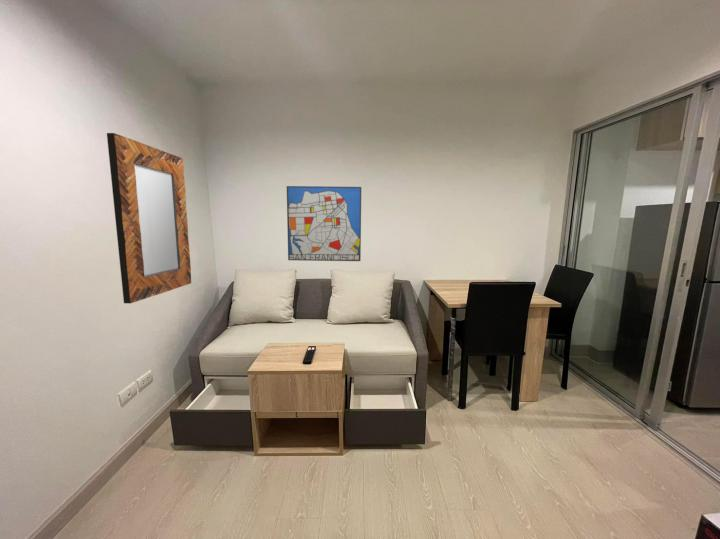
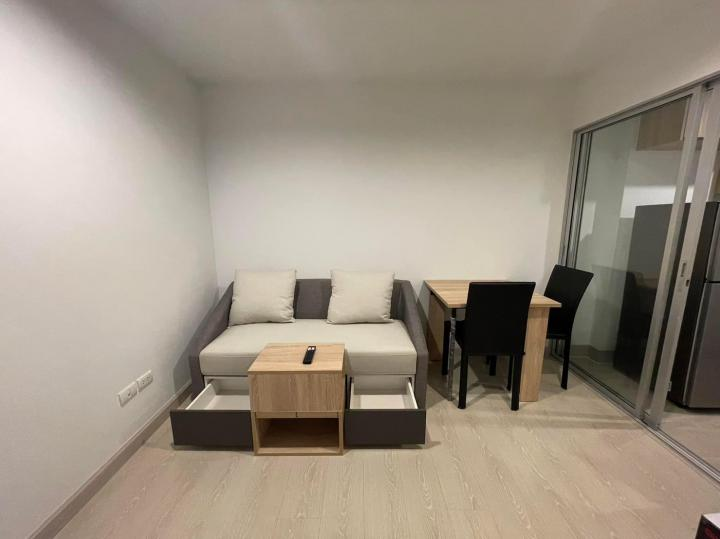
- home mirror (157, 222)
- wall art (324, 224)
